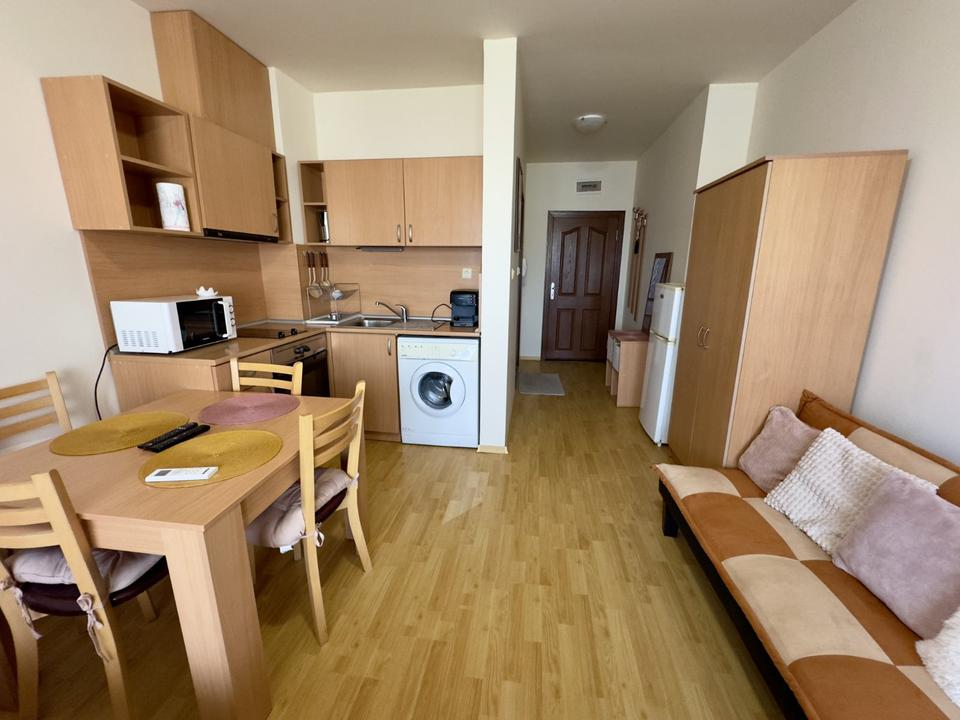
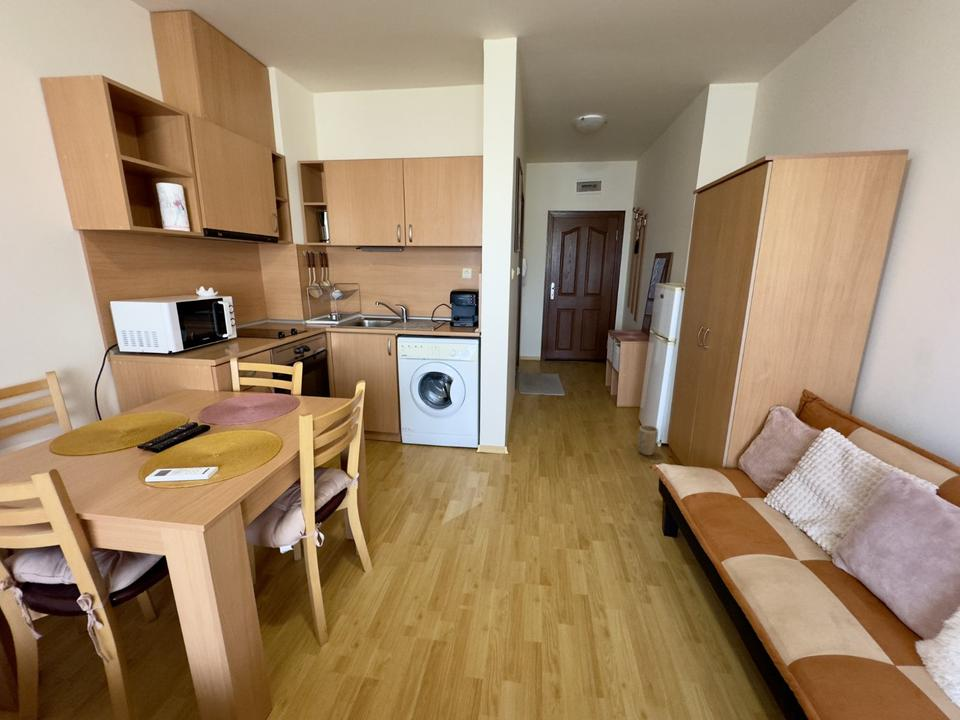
+ plant pot (647, 440)
